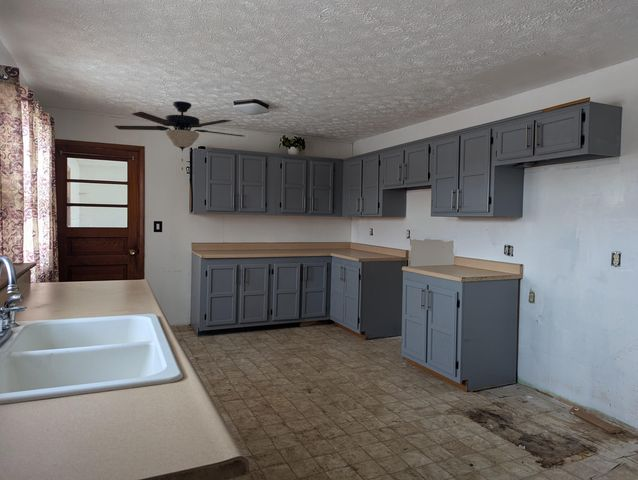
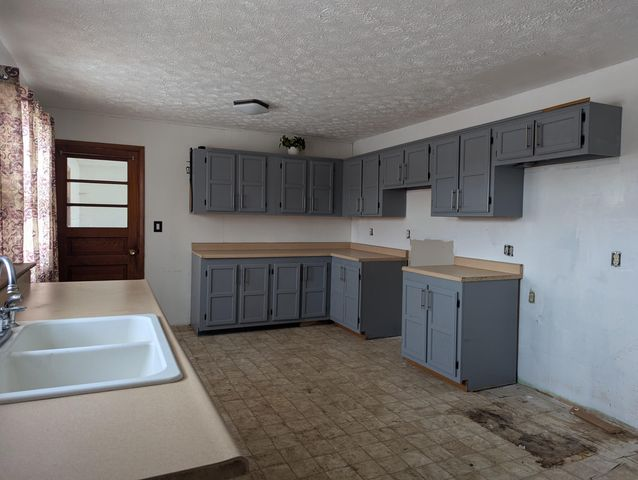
- ceiling fan (182, 137)
